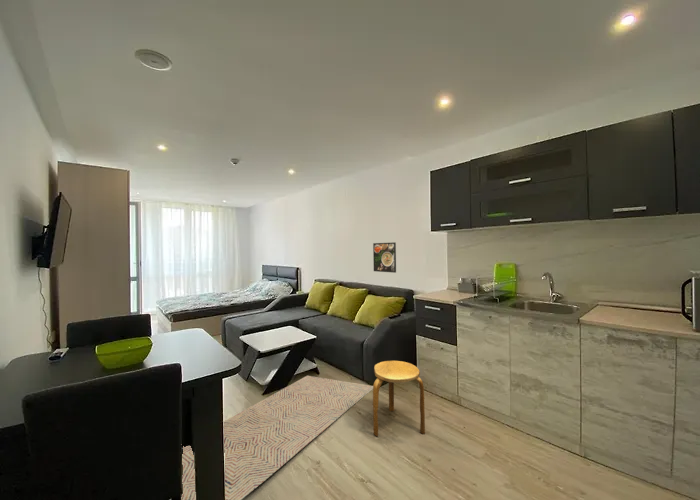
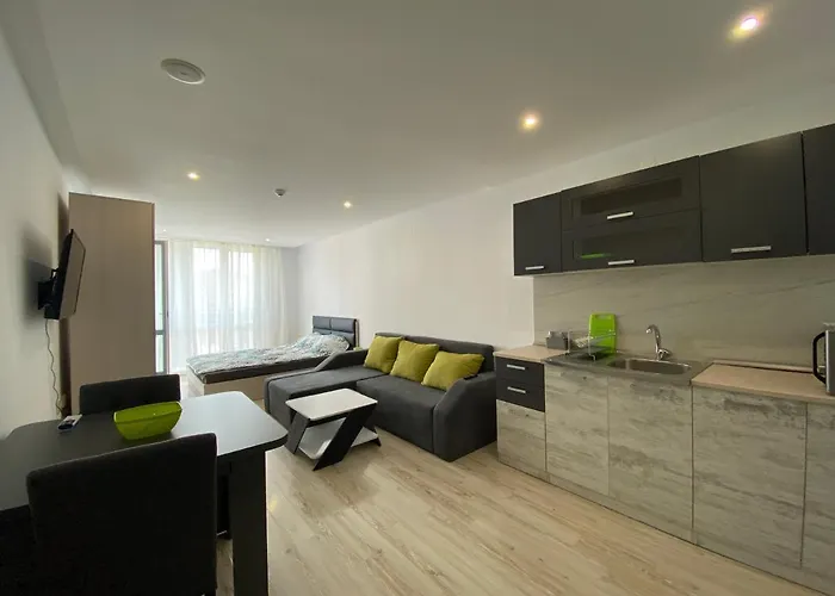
- stool (393, 397)
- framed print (384, 257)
- rug (311, 399)
